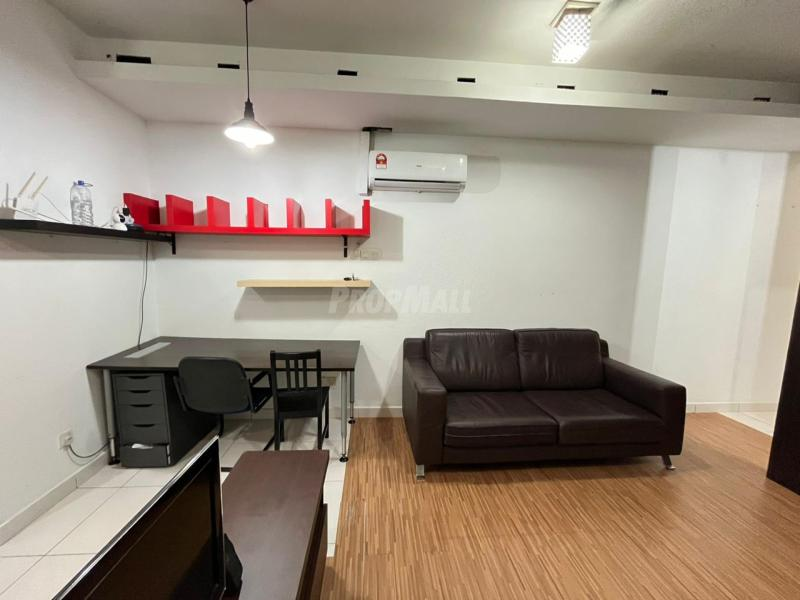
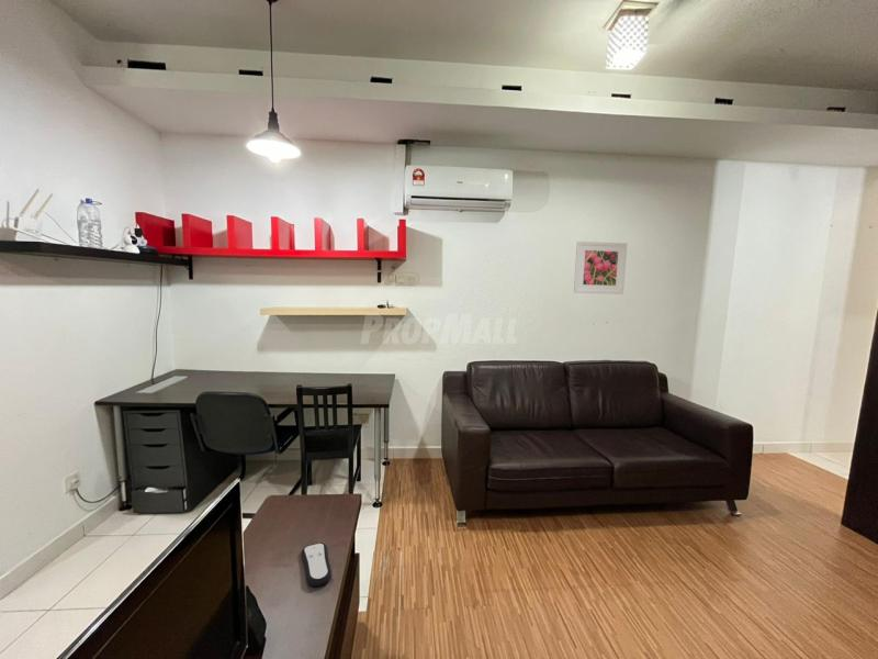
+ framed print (599, 268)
+ remote control (316, 562)
